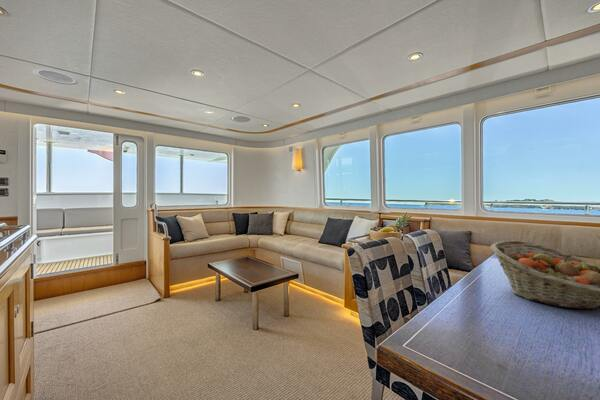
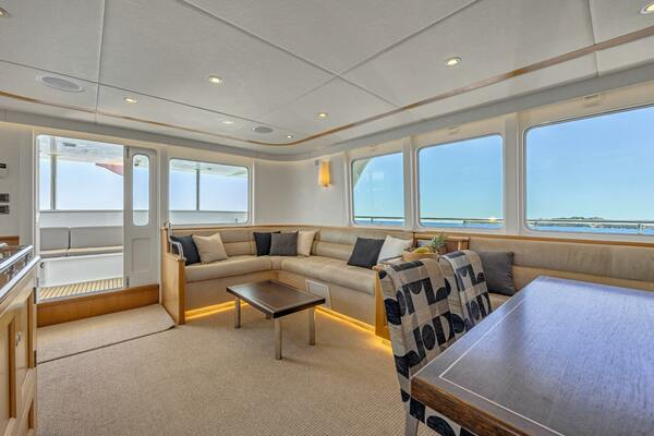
- fruit basket (549, 270)
